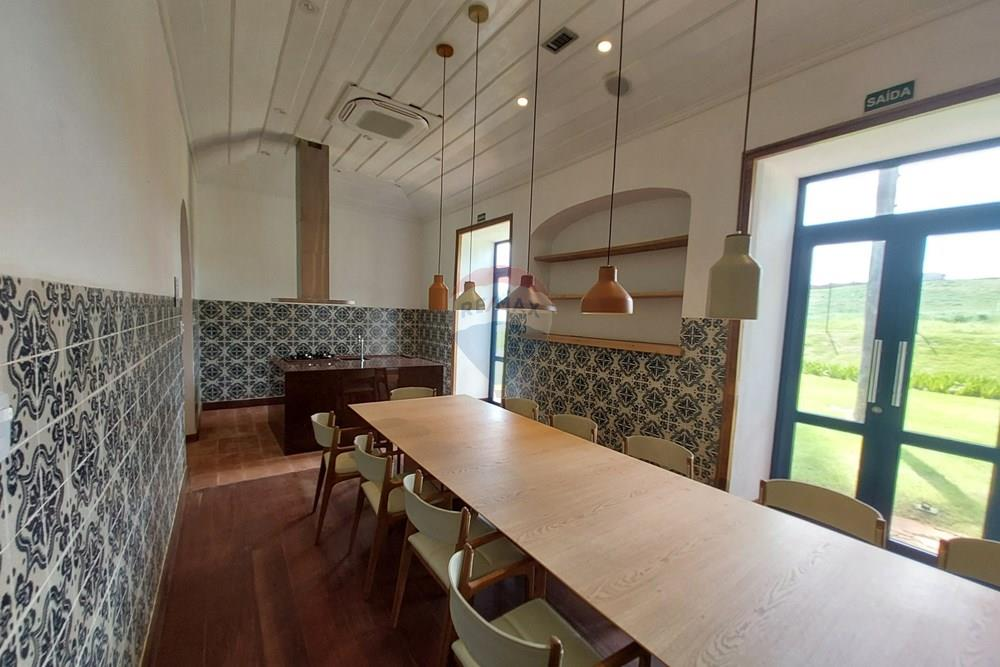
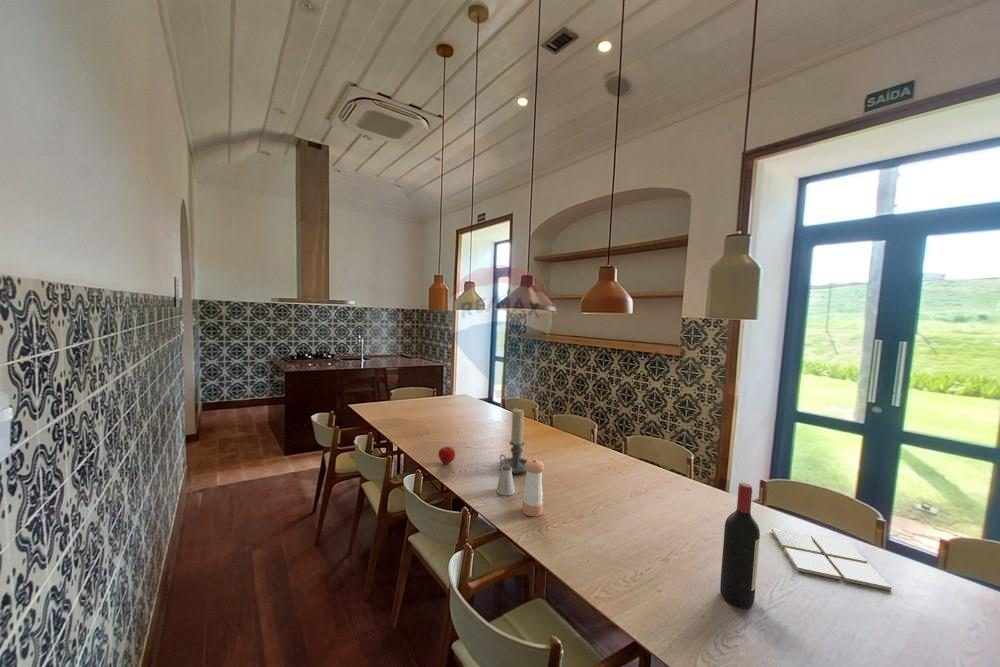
+ pepper shaker (533, 485)
+ apple (446, 455)
+ drink coaster (824, 556)
+ saltshaker (506, 478)
+ wine bottle (741, 542)
+ candle holder (514, 438)
